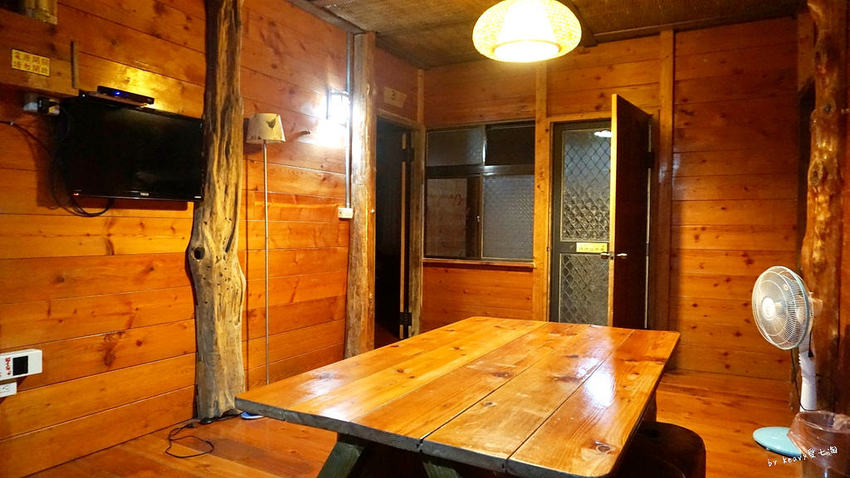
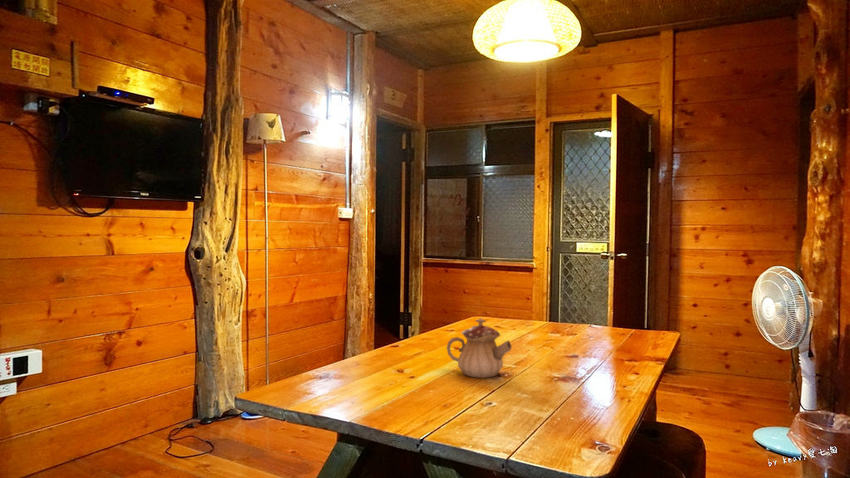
+ teapot (477, 345)
